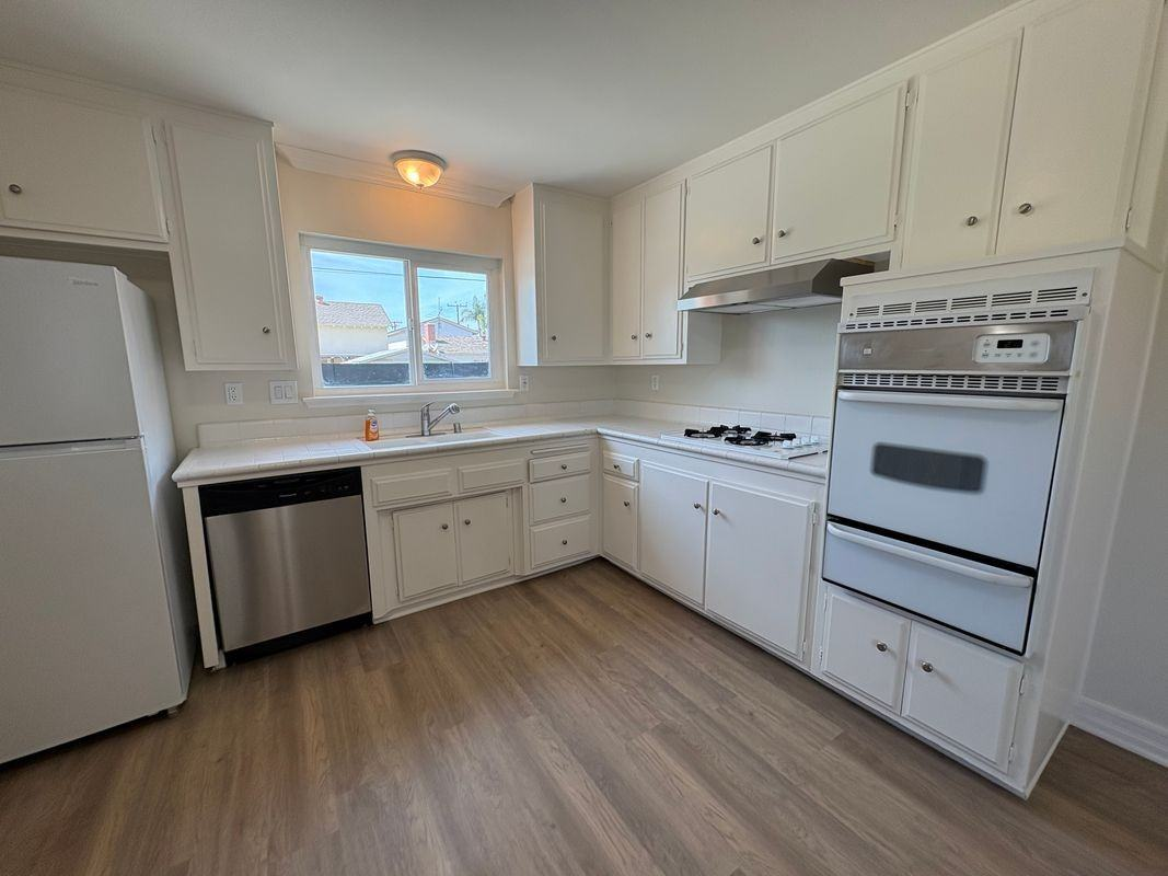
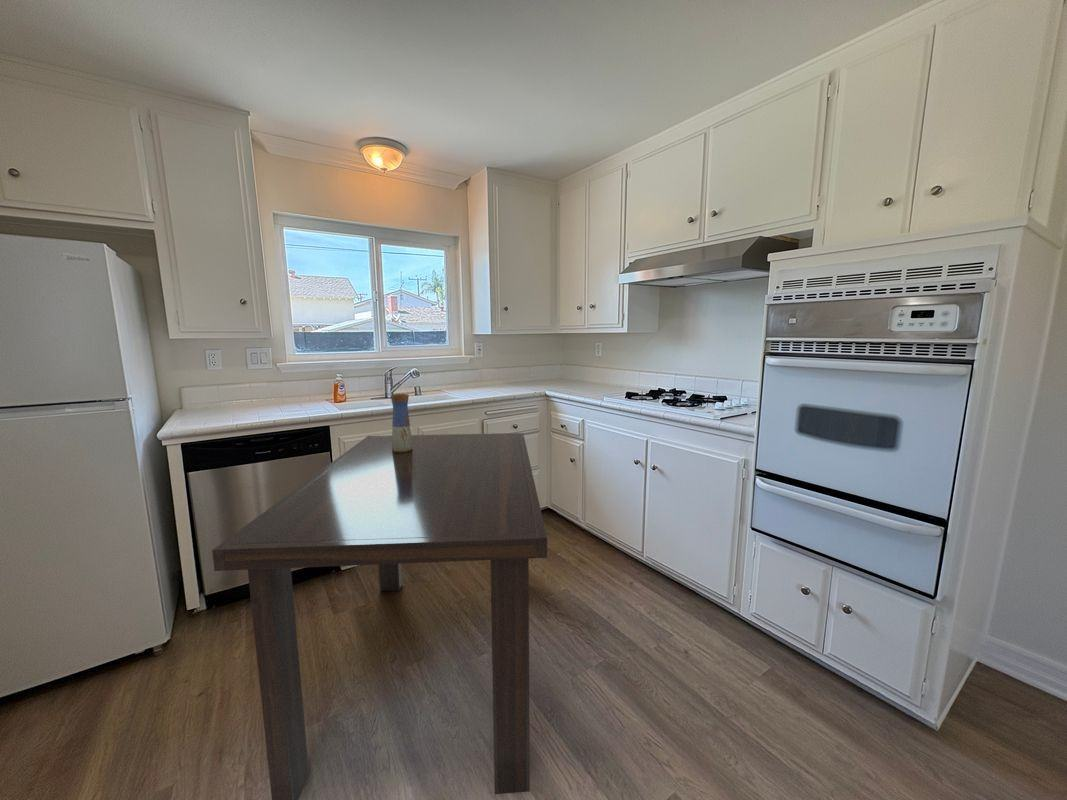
+ dining table (427, 562)
+ vase (401, 422)
